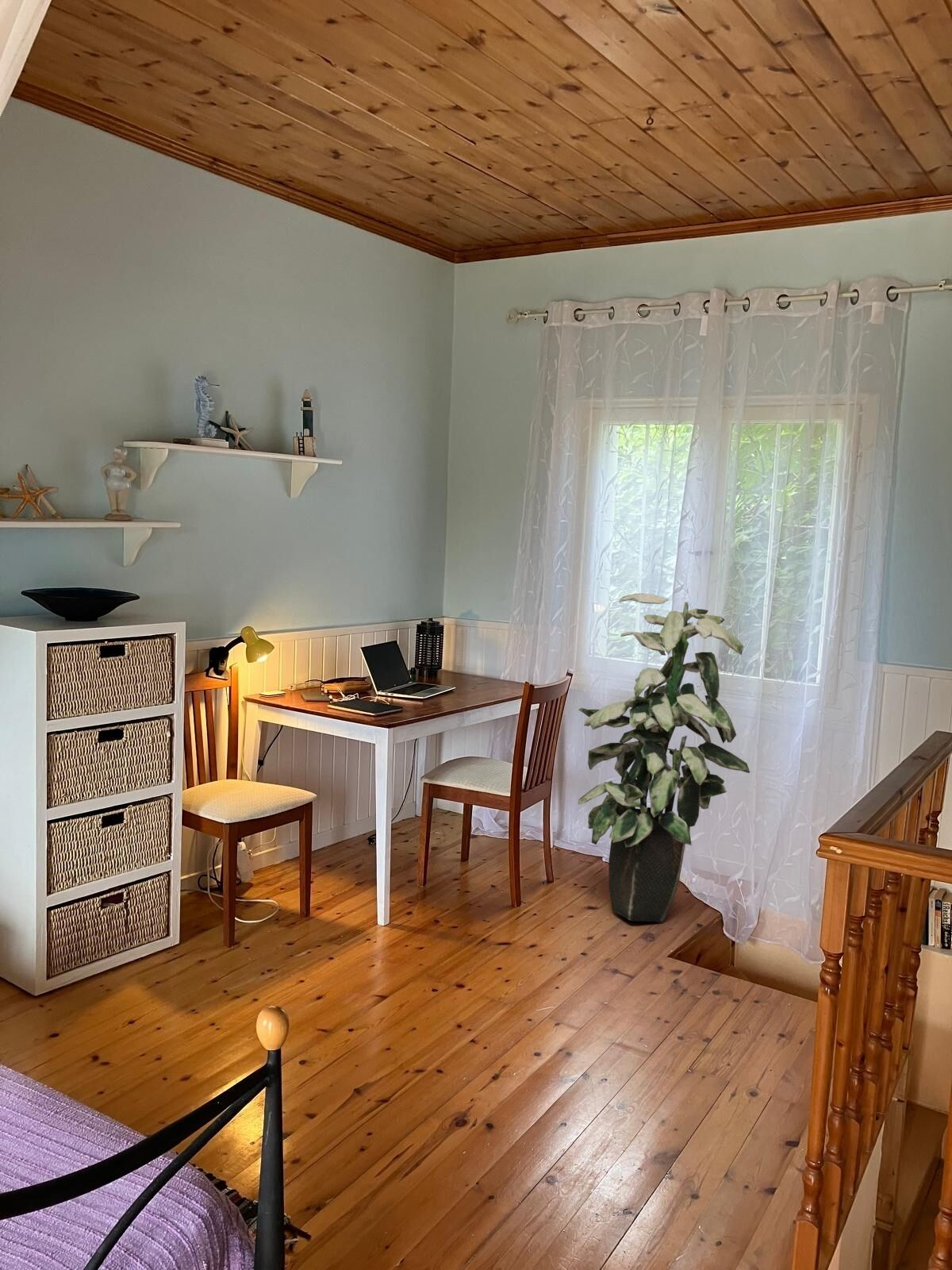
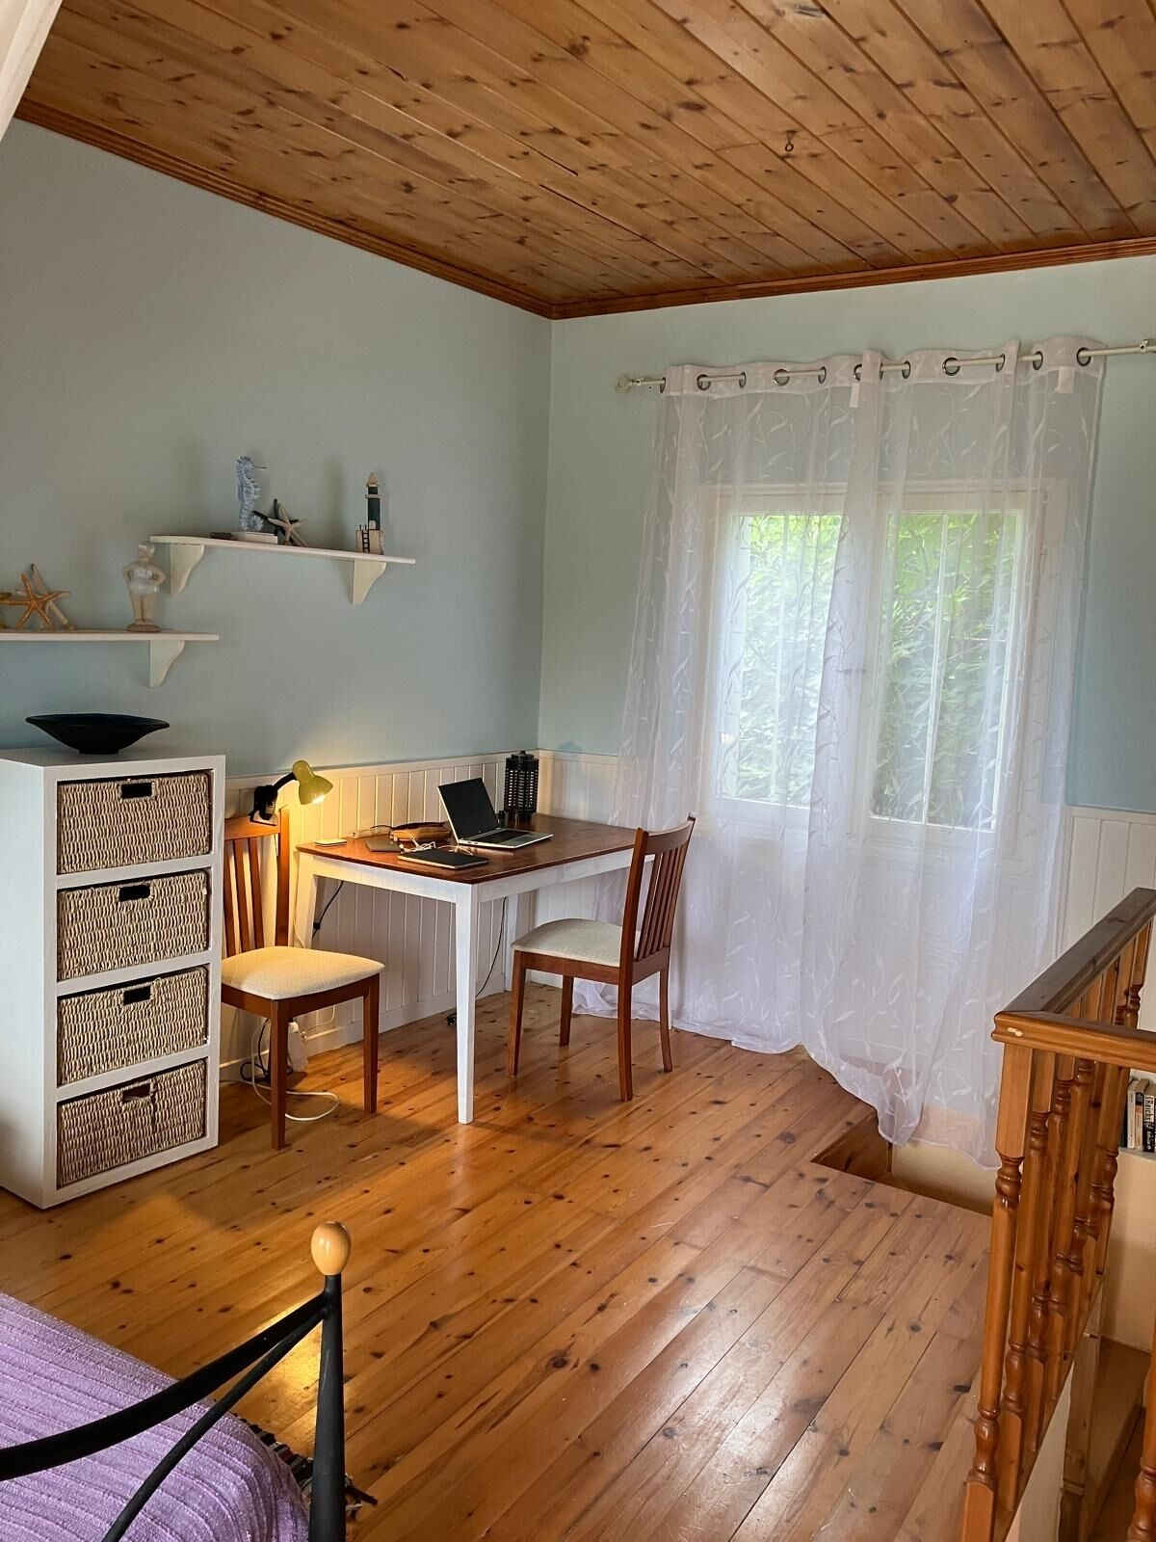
- indoor plant (654, 756)
